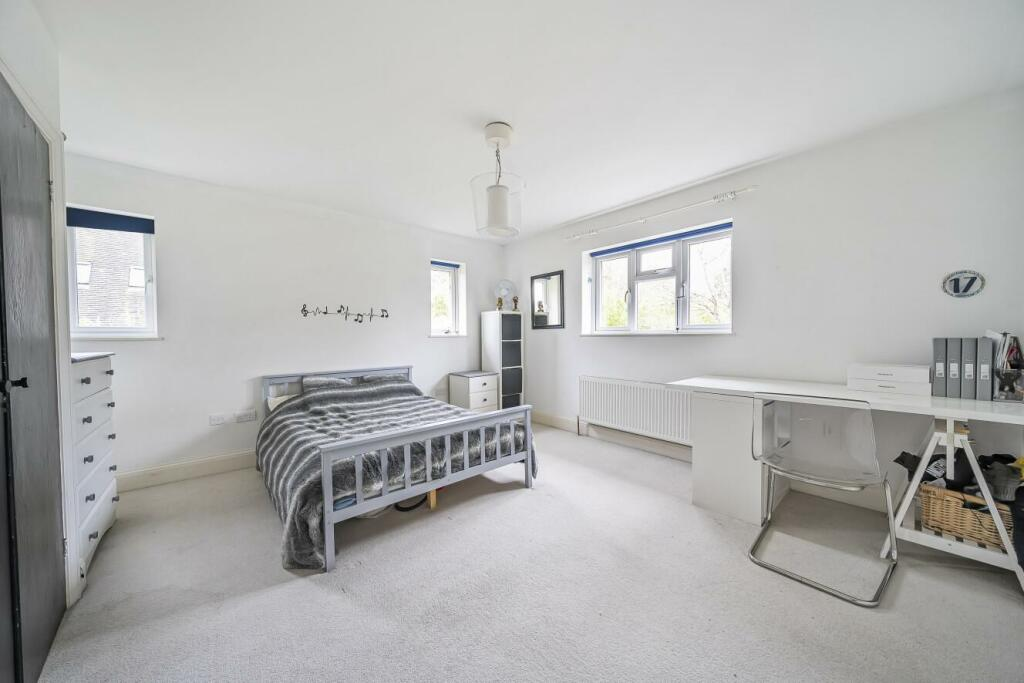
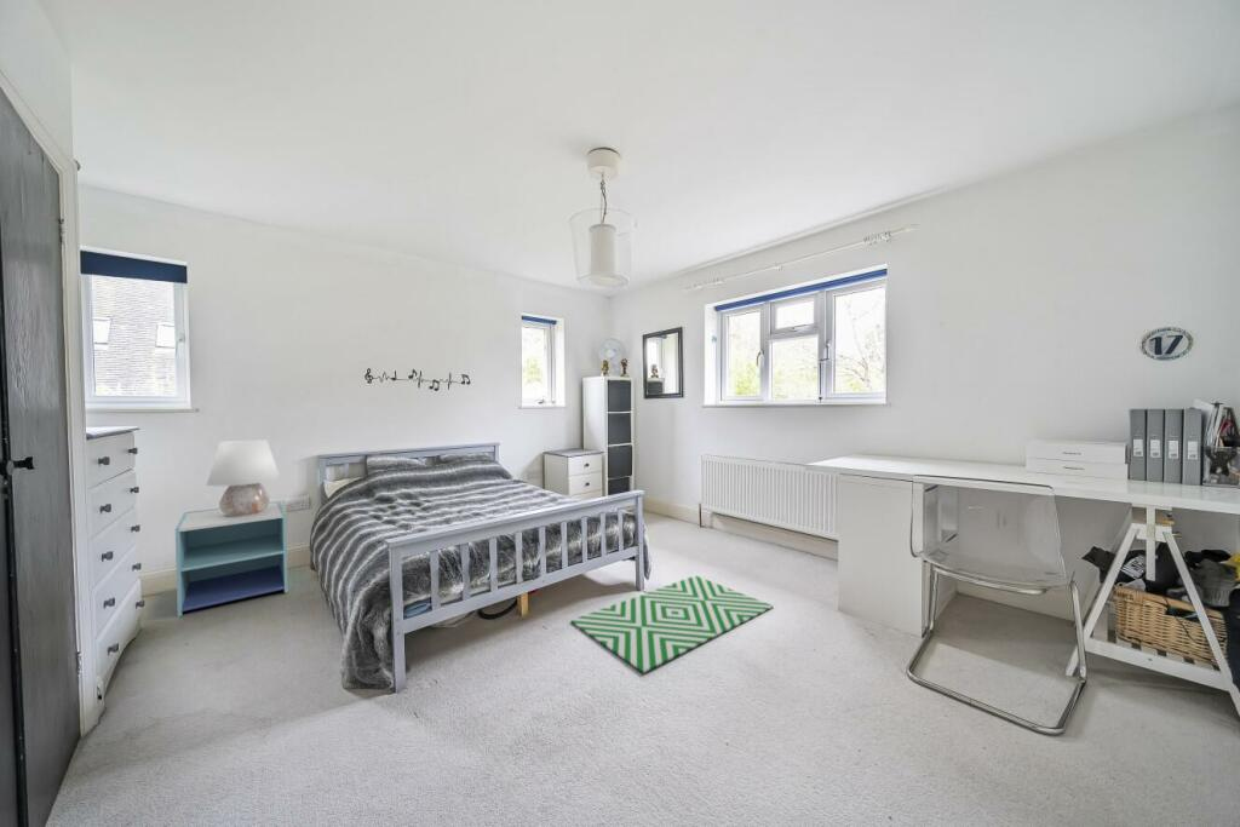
+ rug (674, 613)
+ table lamp (245, 476)
+ nightstand (235, 551)
